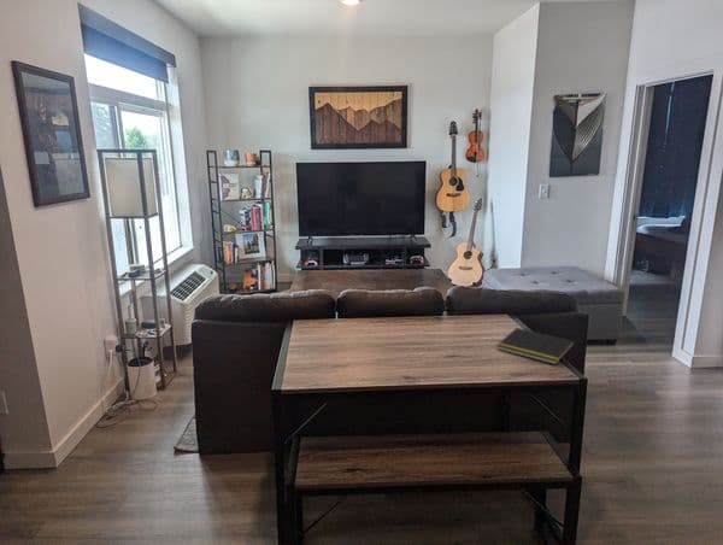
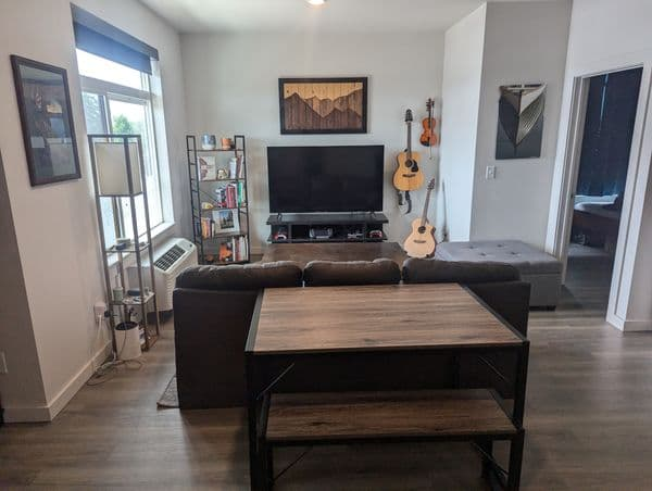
- notepad (534, 345)
